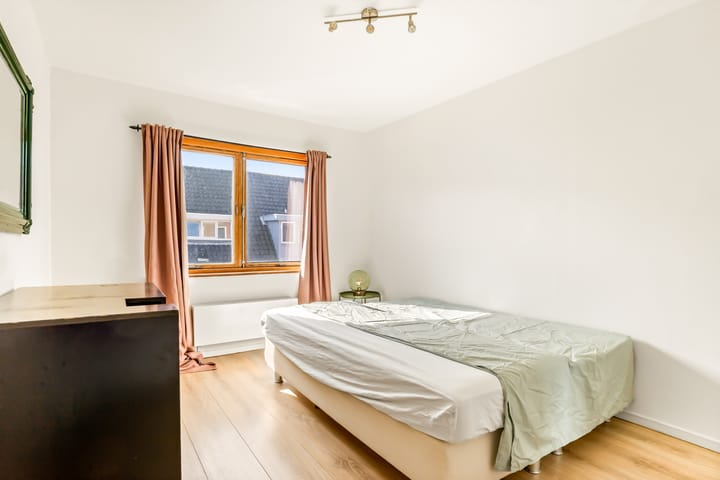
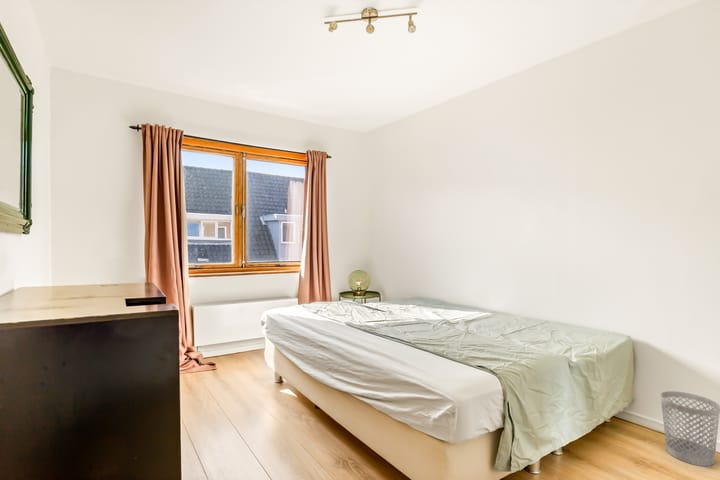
+ wastebasket (689, 427)
